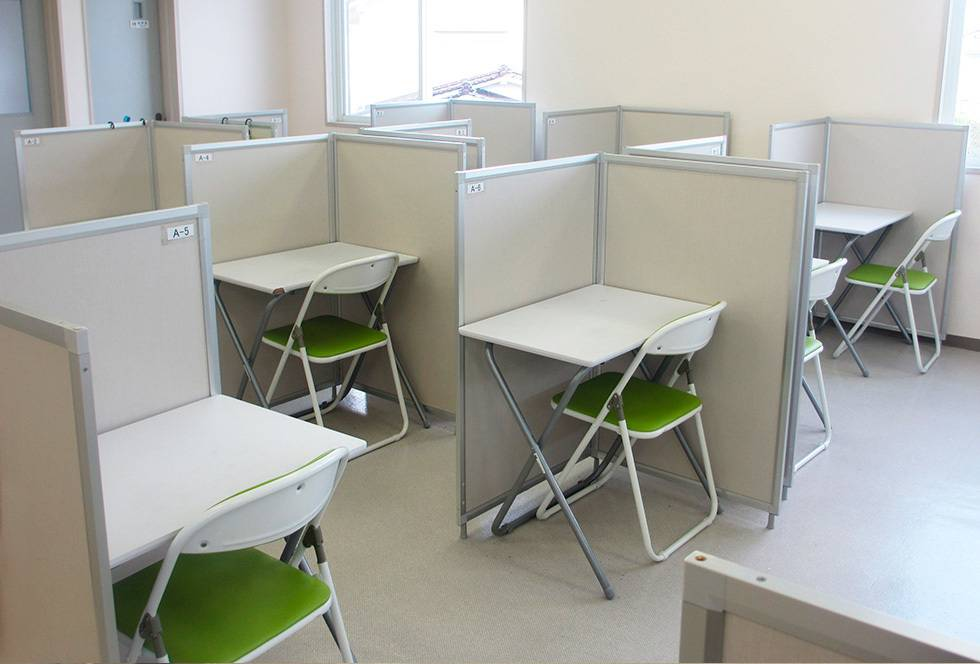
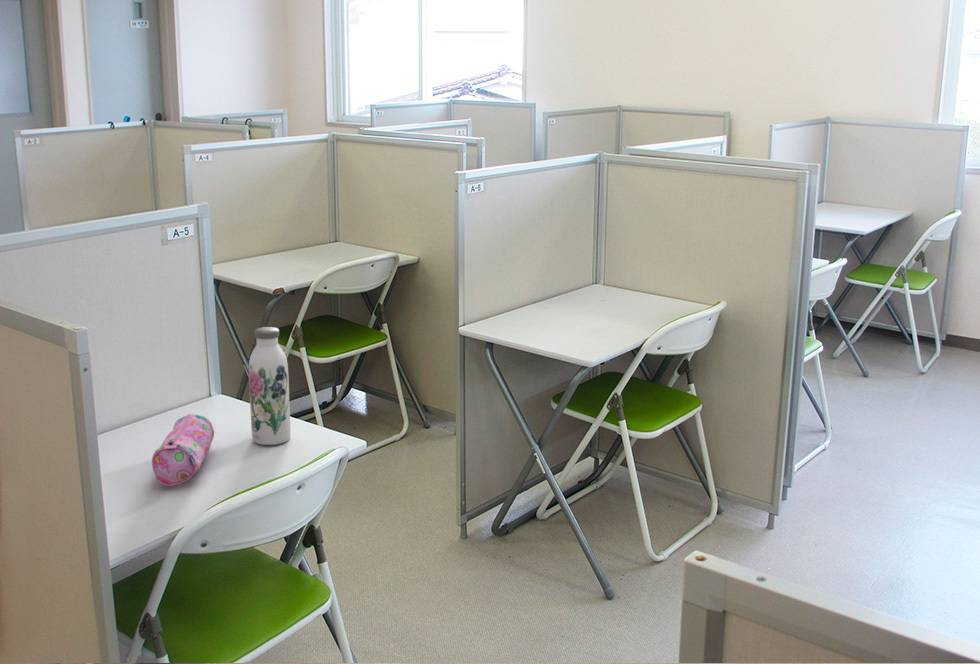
+ water bottle (269, 384)
+ pencil case (184, 447)
